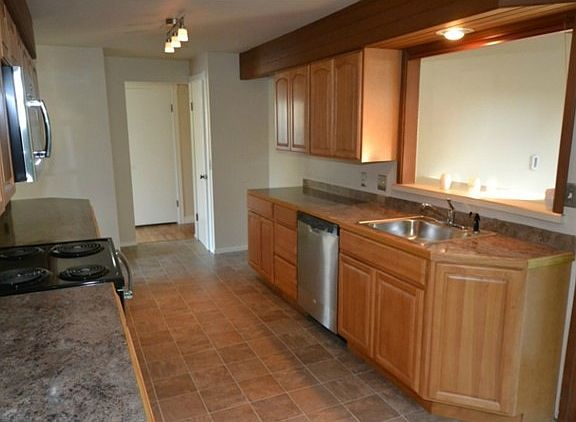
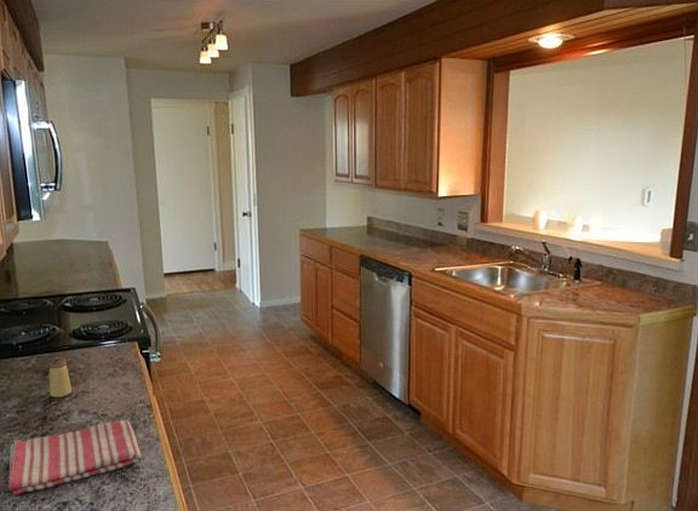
+ saltshaker (58, 375)
+ dish towel (75, 450)
